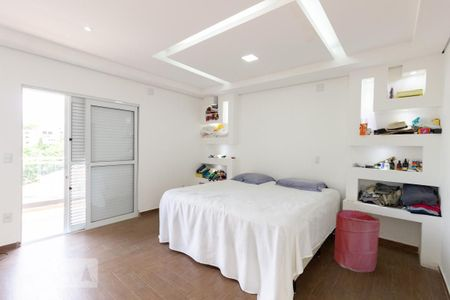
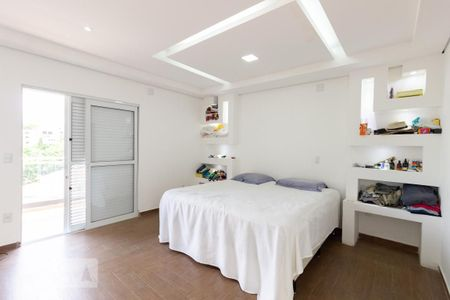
- laundry hamper (356, 238)
